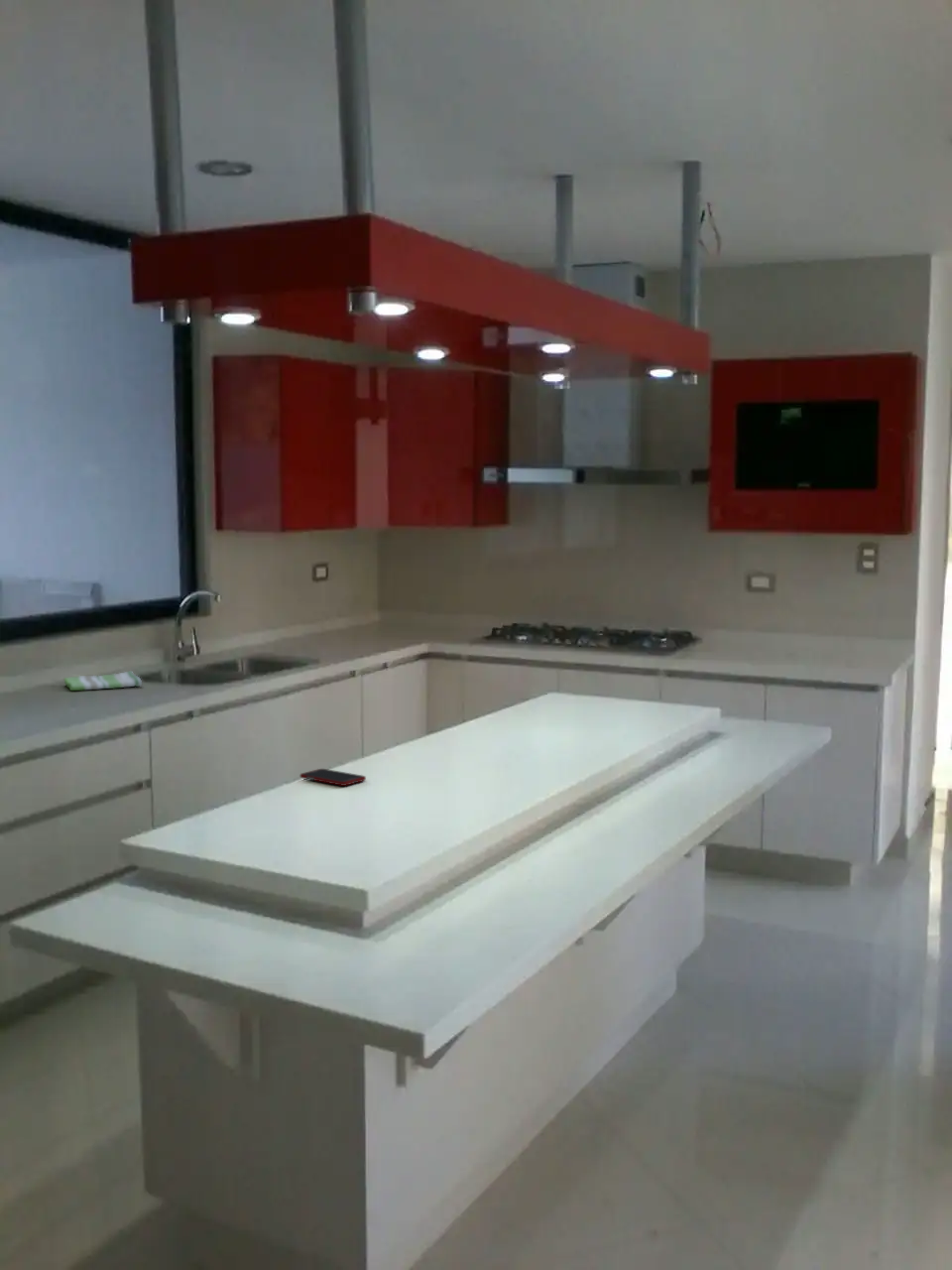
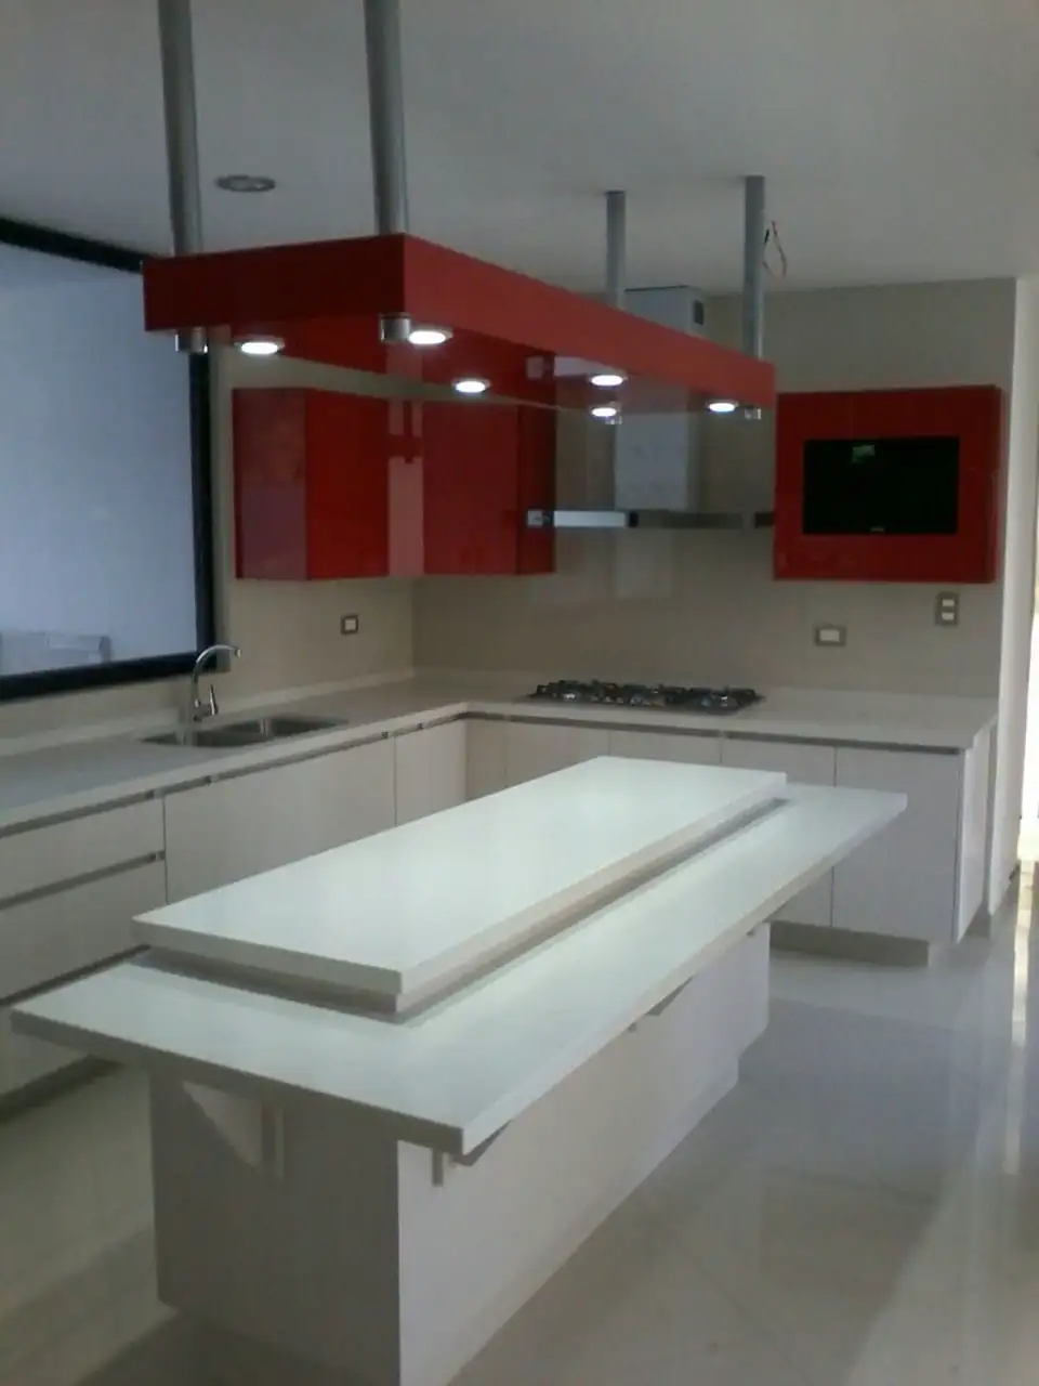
- cell phone (332, 777)
- dish towel (102, 680)
